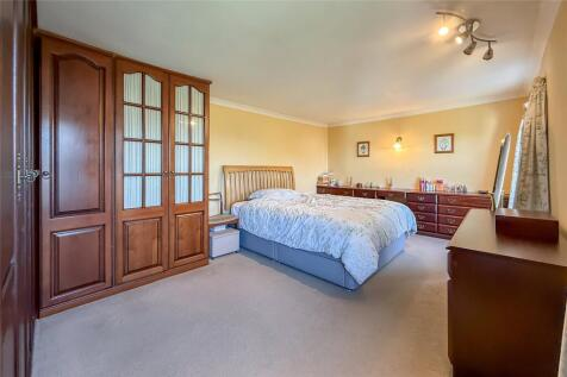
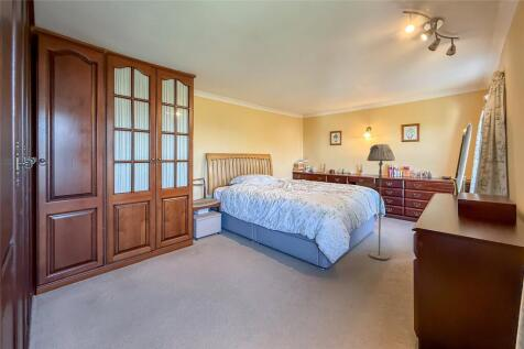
+ floor lamp (380, 200)
